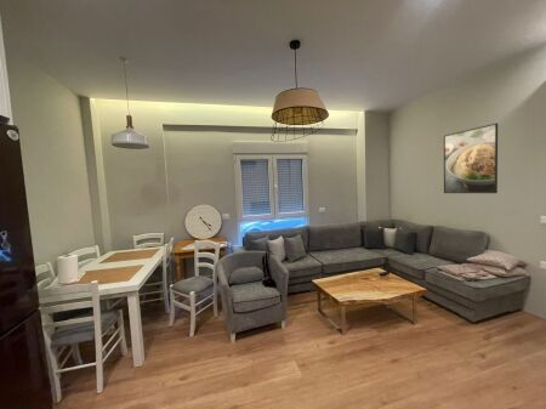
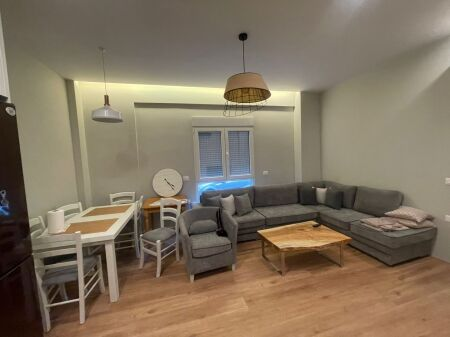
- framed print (467, 161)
